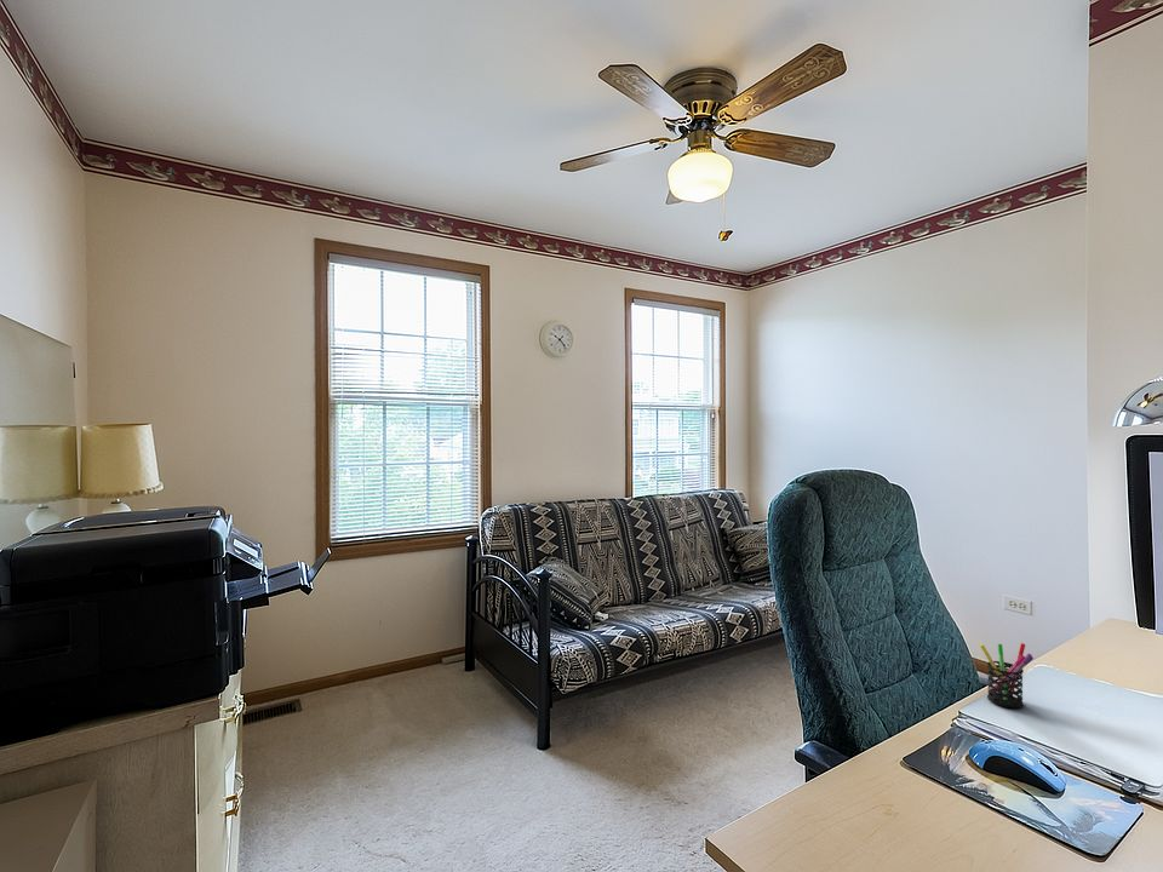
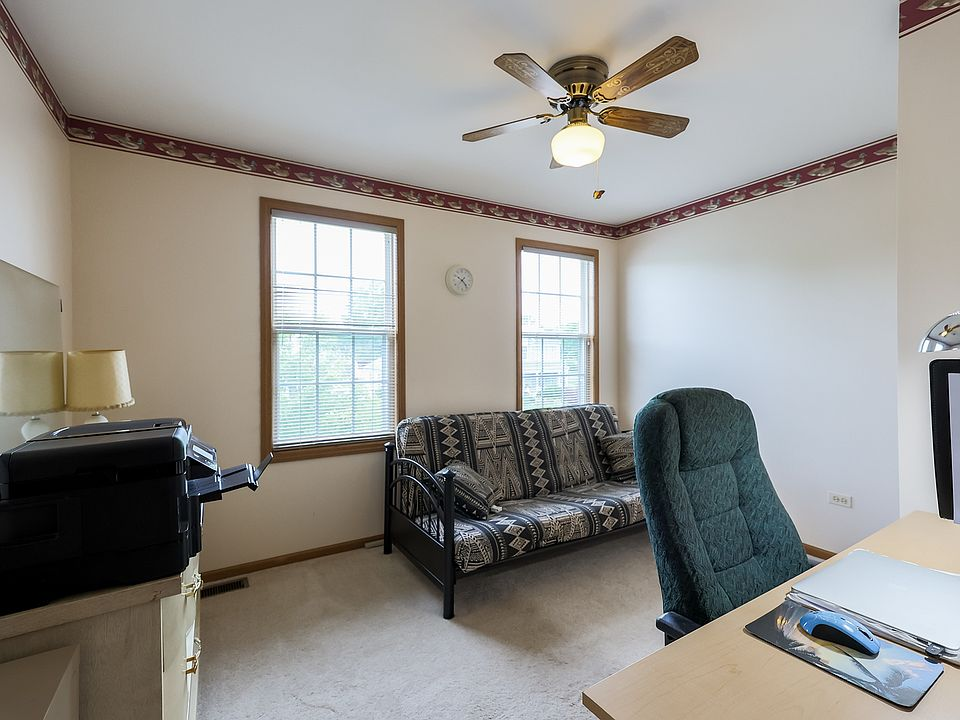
- pen holder (1004, 670)
